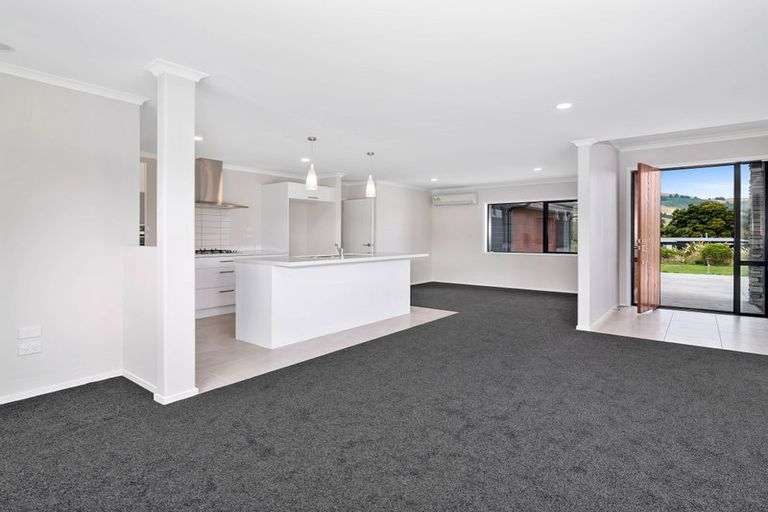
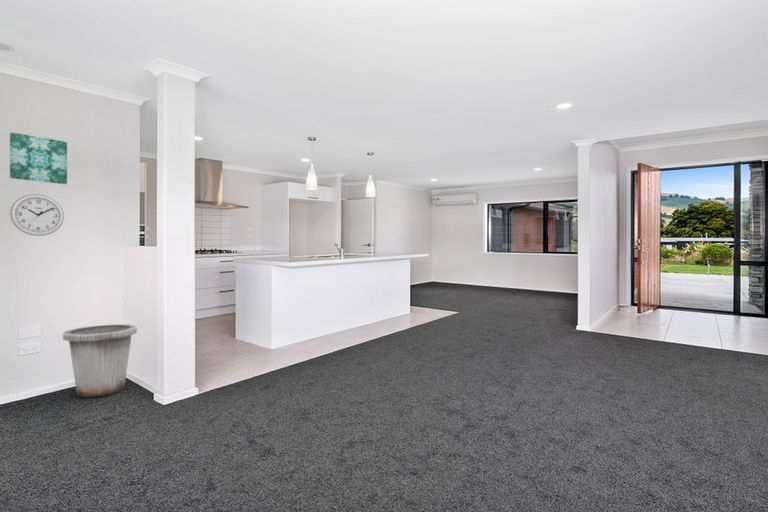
+ trash can (101, 359)
+ wall art (39, 159)
+ wall clock (38, 214)
